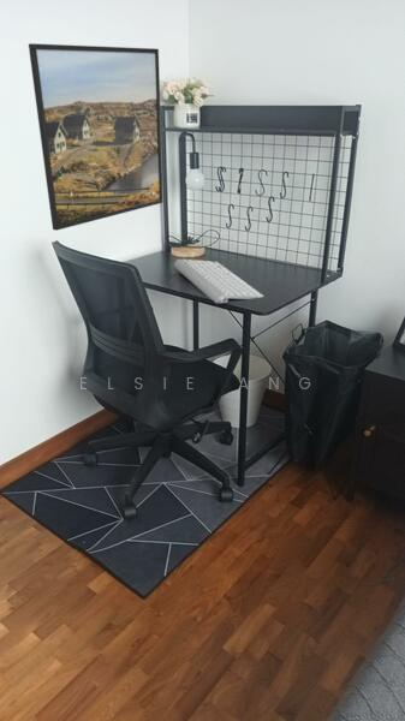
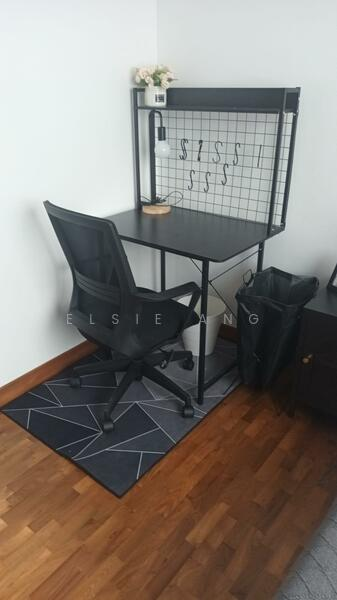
- computer keyboard (216, 278)
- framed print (107, 136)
